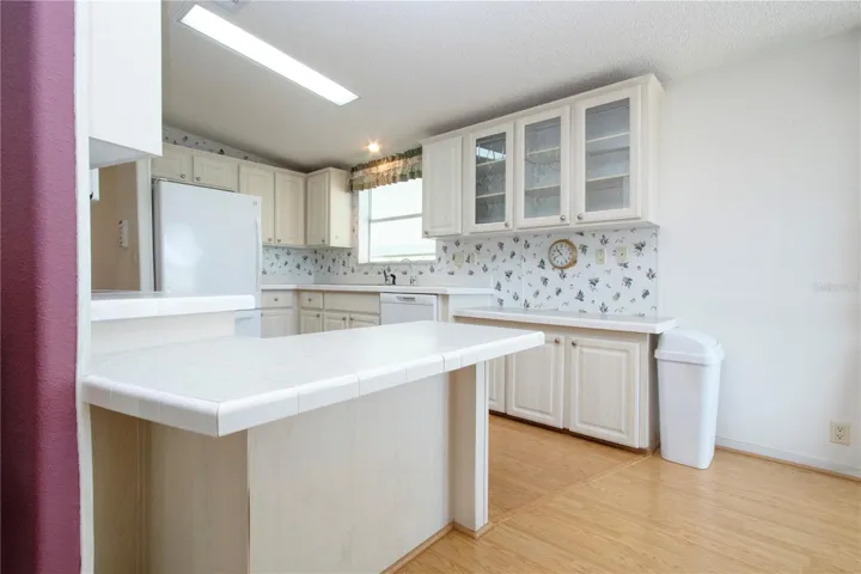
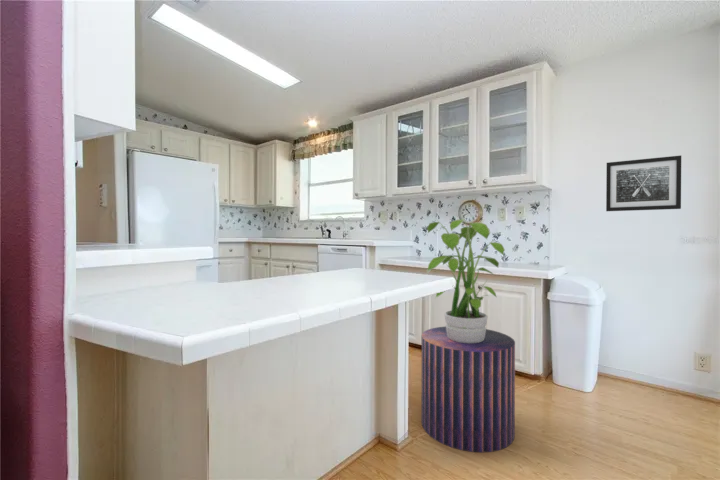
+ stool (466, 381)
+ potted plant (462, 276)
+ wall art (641, 184)
